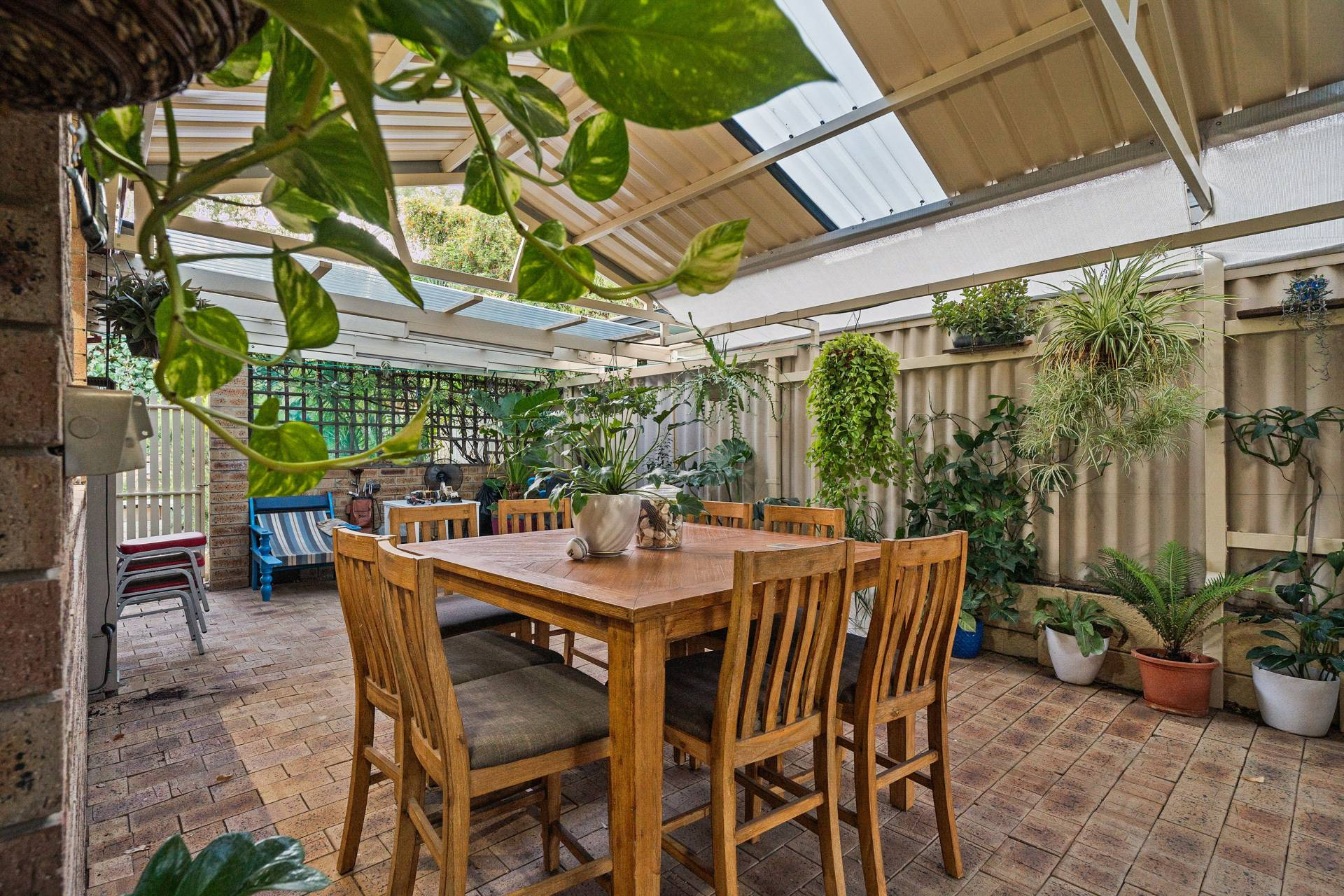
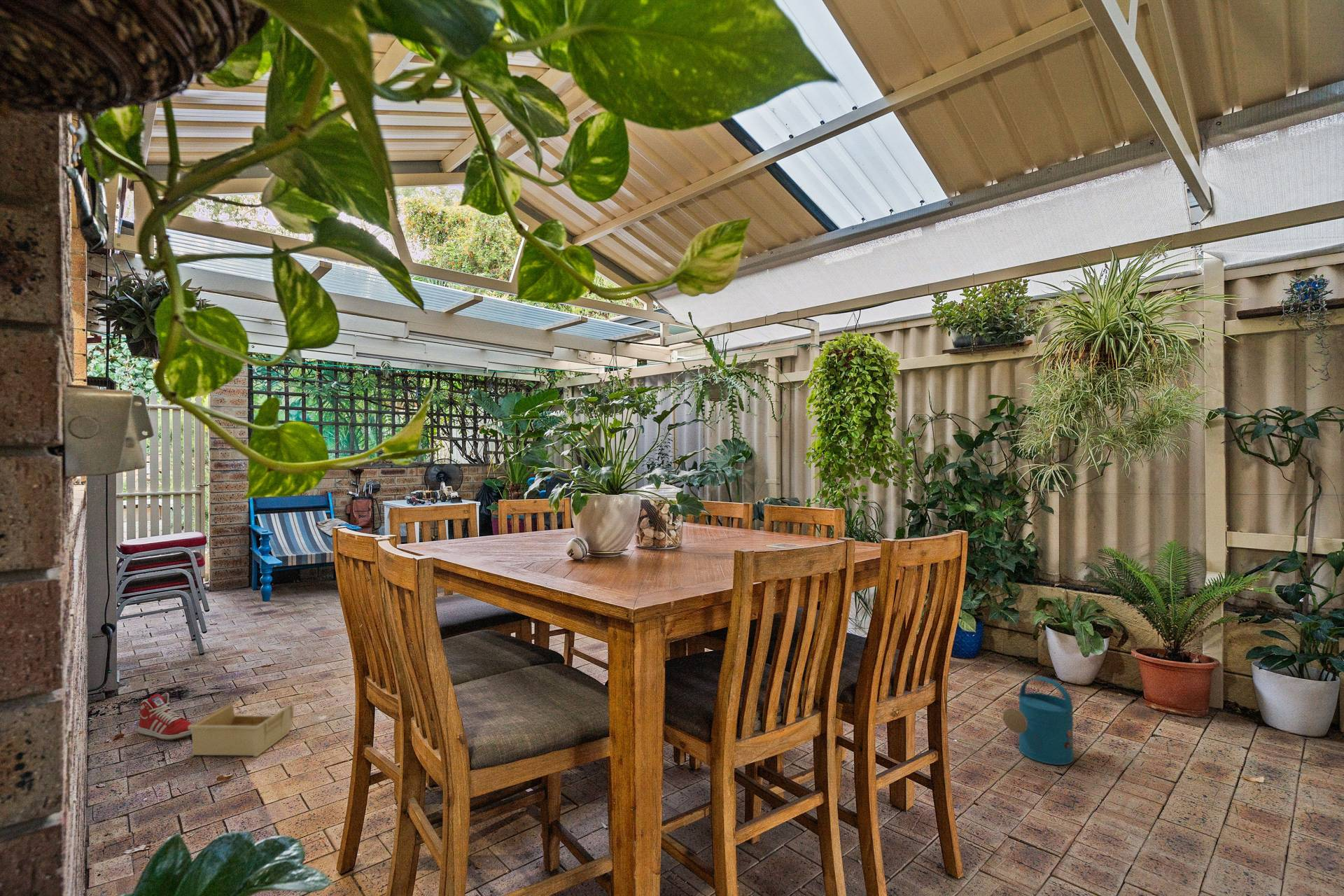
+ watering can (1036, 720)
+ sneaker (167, 715)
+ storage bin (244, 727)
